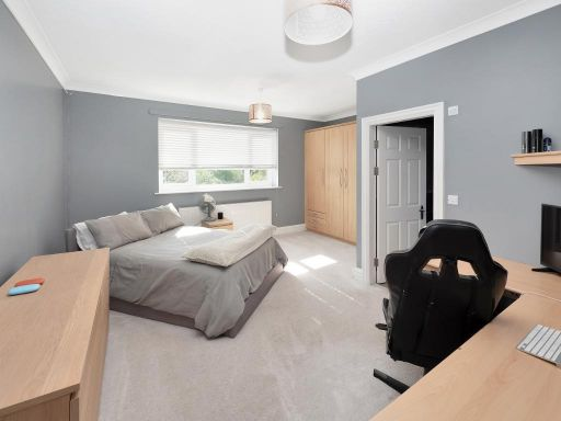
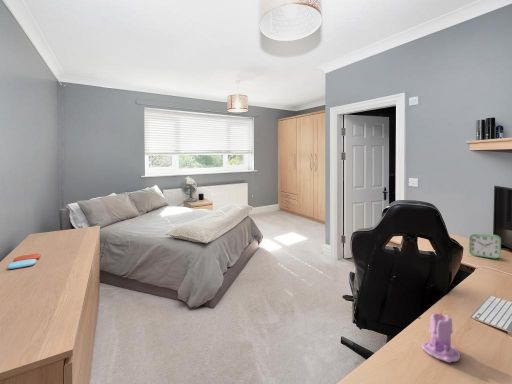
+ alarm clock (484, 245)
+ candle (441, 330)
